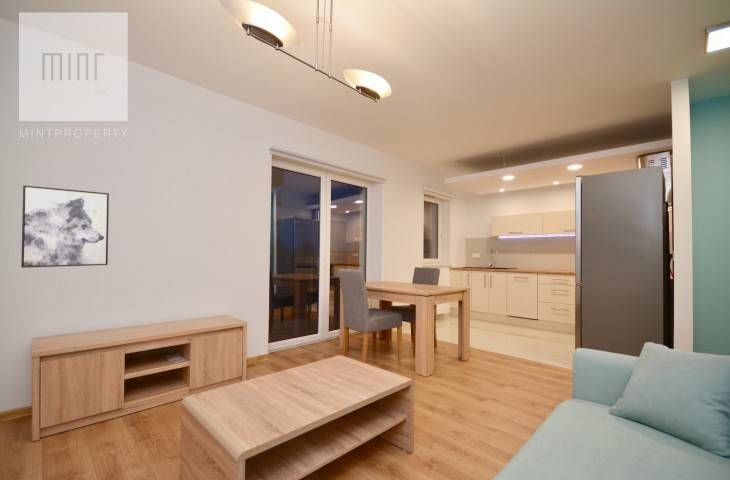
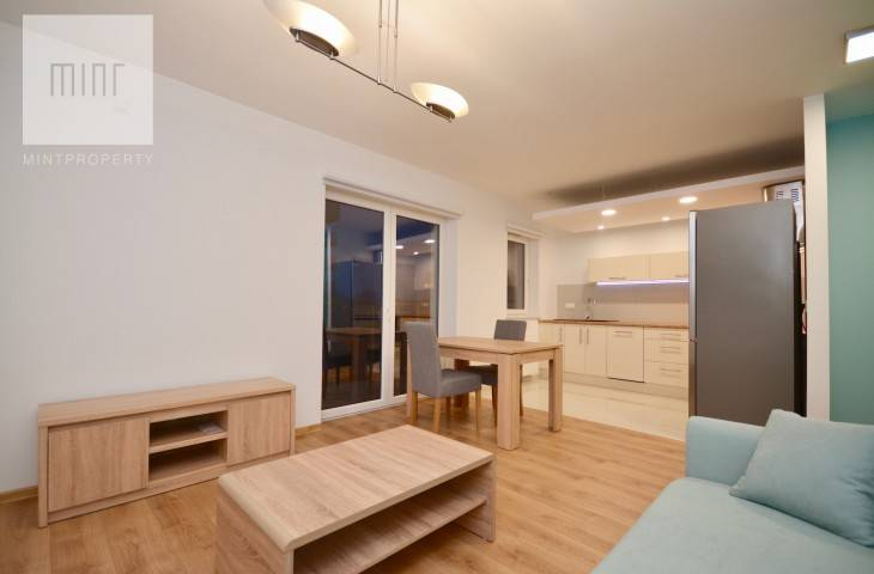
- wall art (68, 227)
